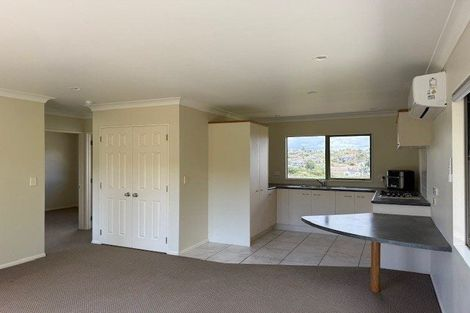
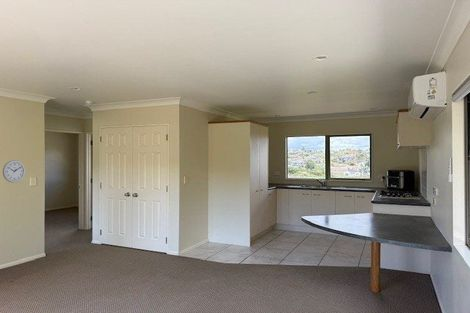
+ wall clock (14, 171)
